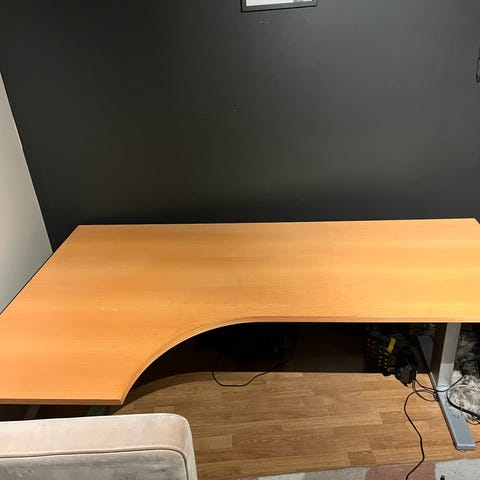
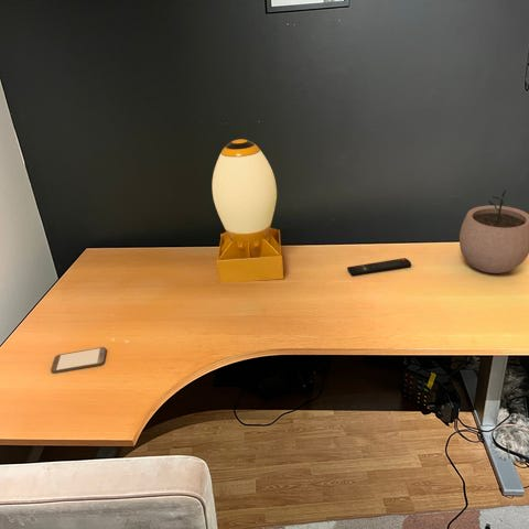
+ remote control (379, 267)
+ desk lamp (246, 207)
+ smartphone (78, 359)
+ plant pot (496, 230)
